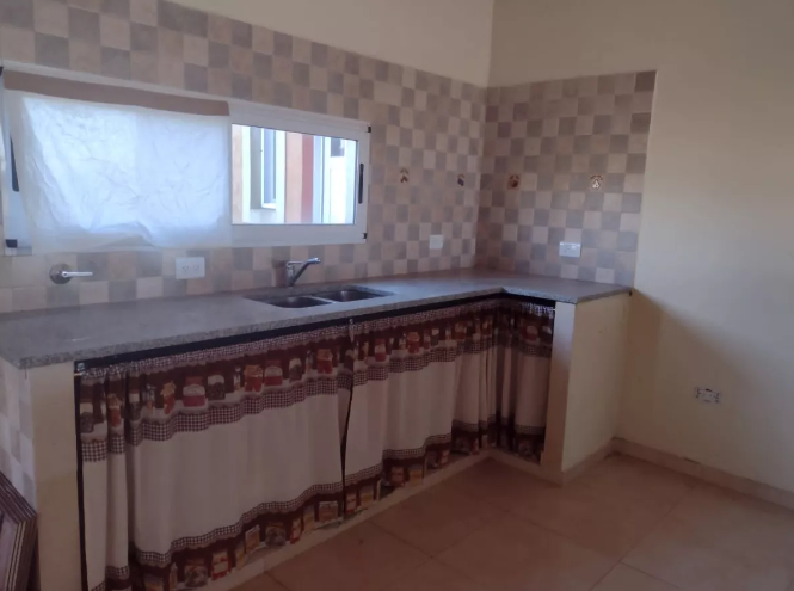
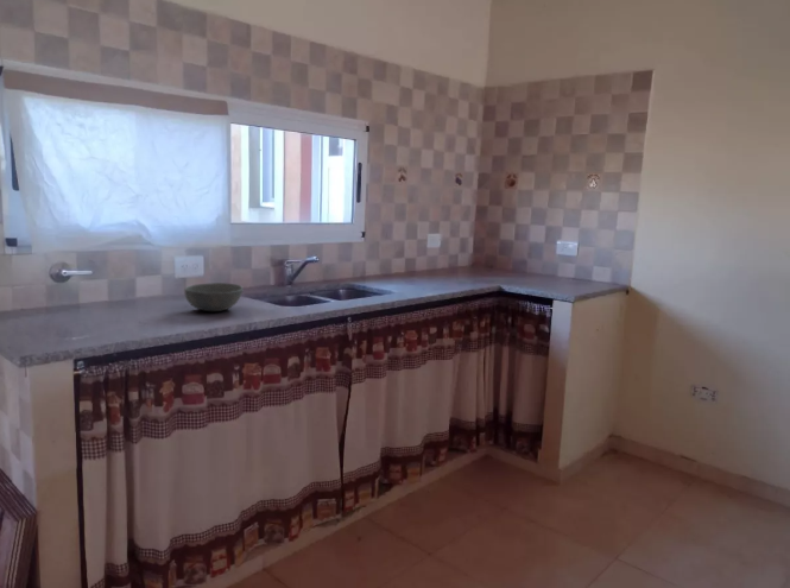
+ bowl (214, 298)
